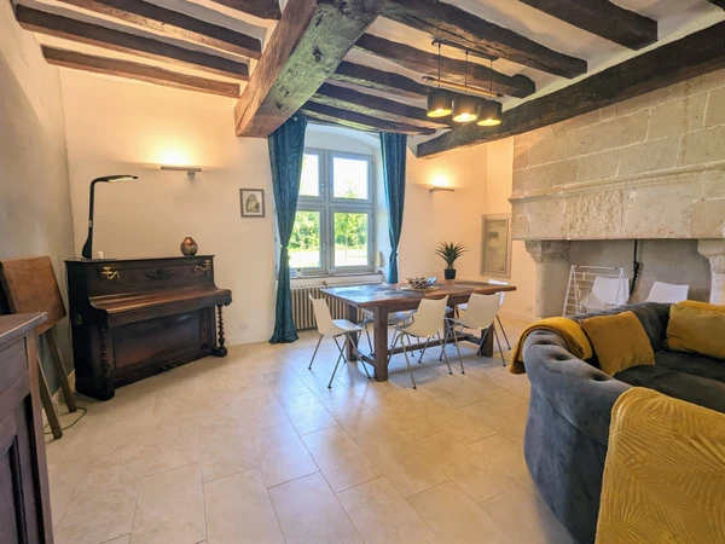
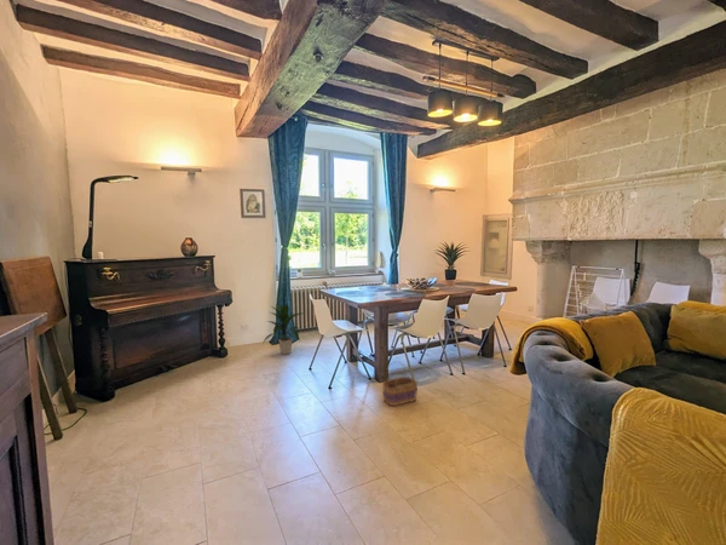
+ basket (399, 382)
+ indoor plant (282, 327)
